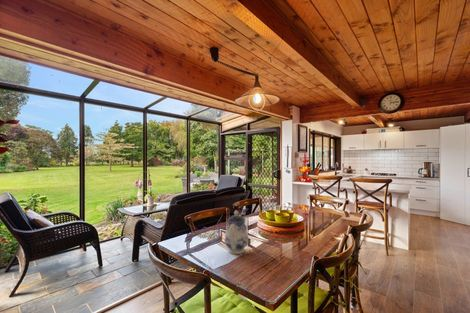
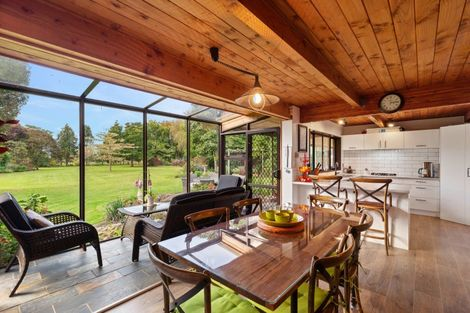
- teapot (236, 230)
